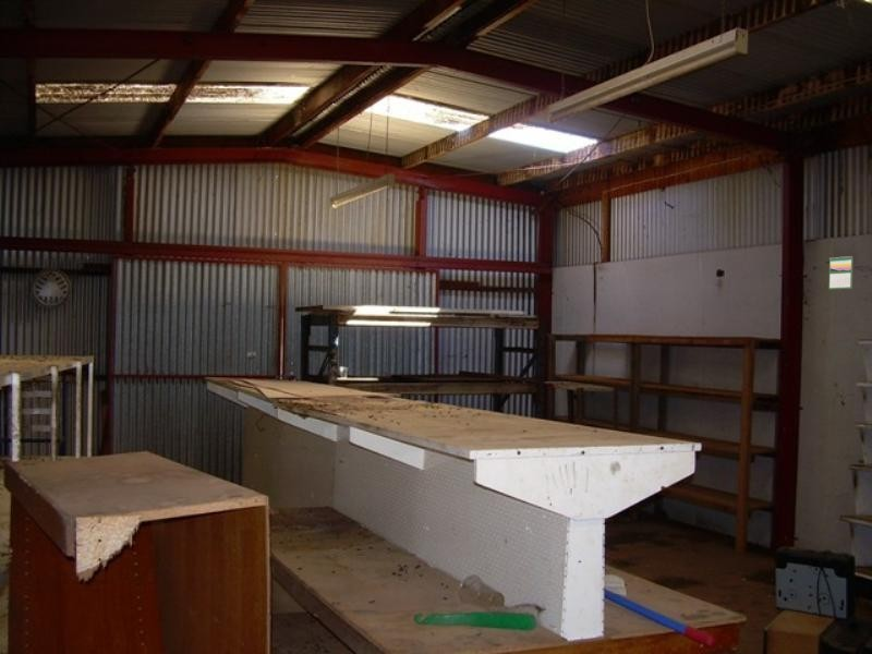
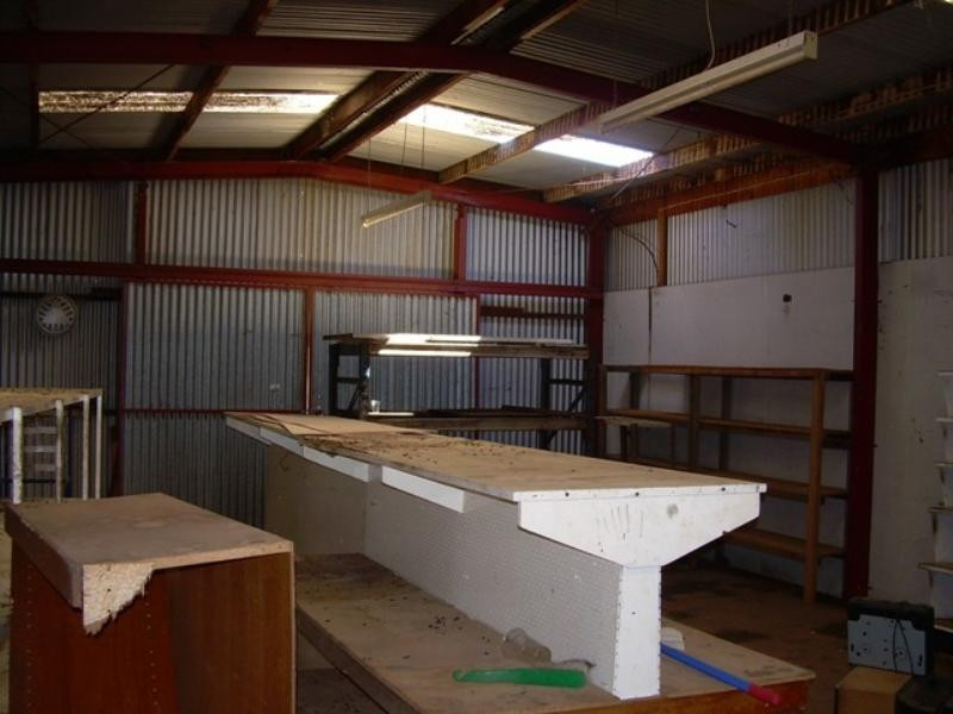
- calendar (840, 272)
